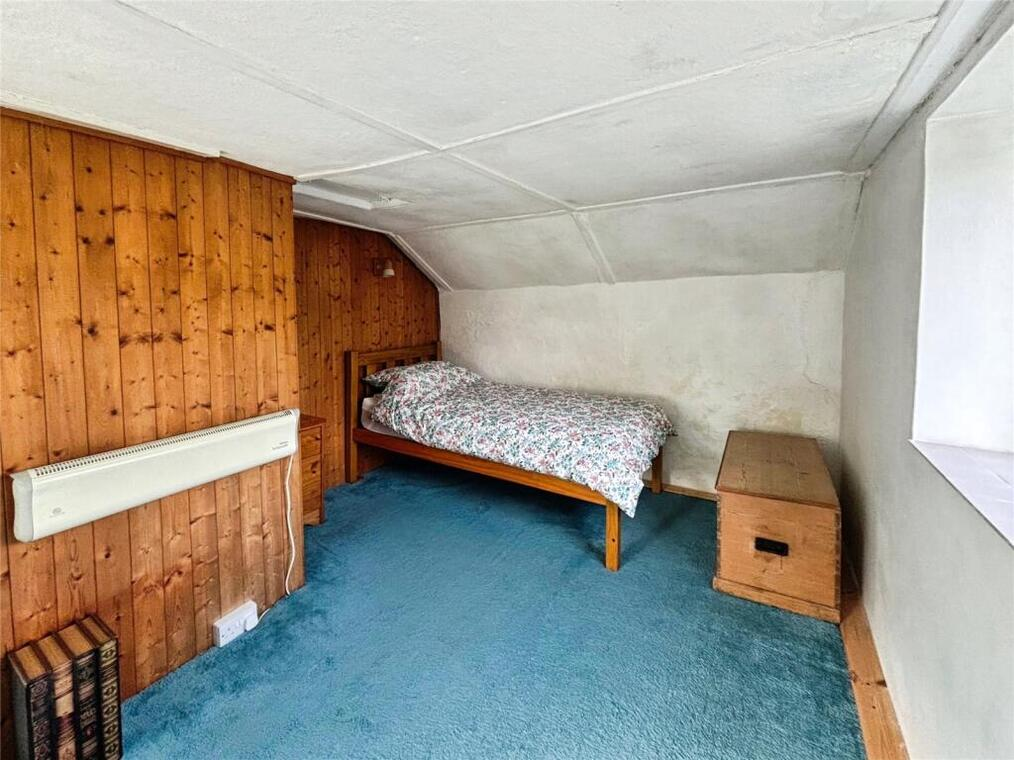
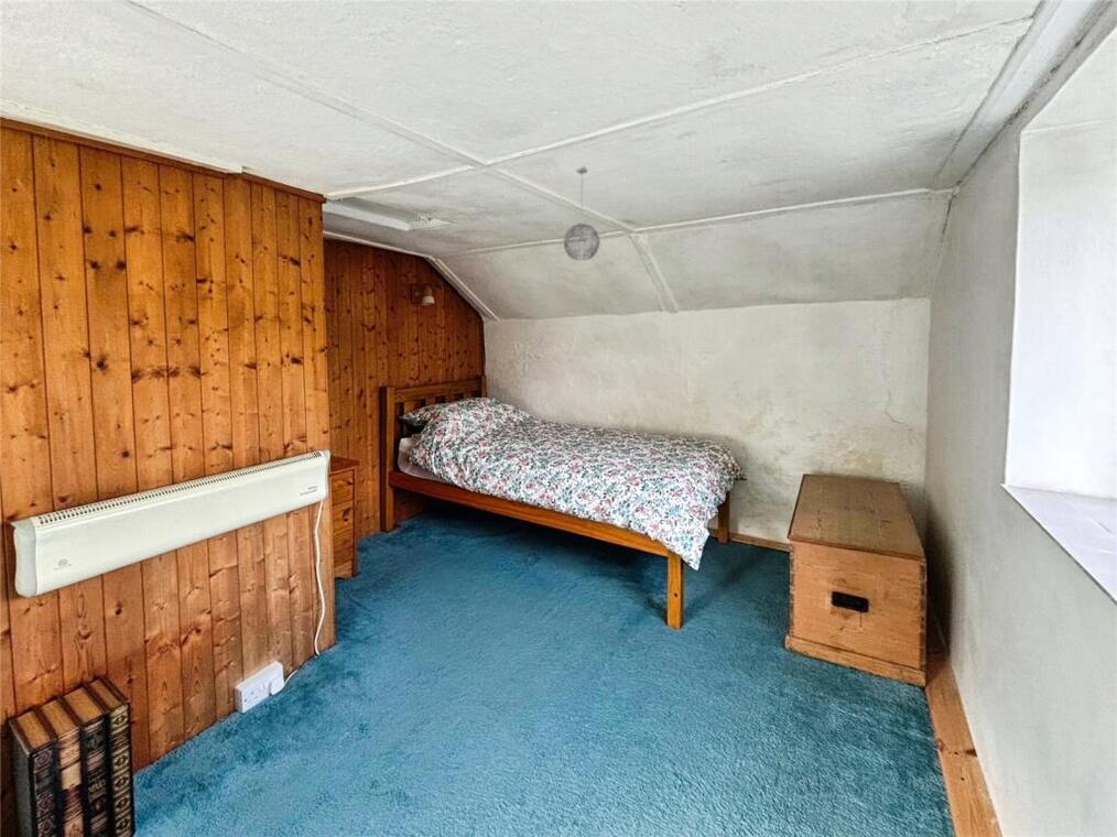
+ pendant light (582, 214)
